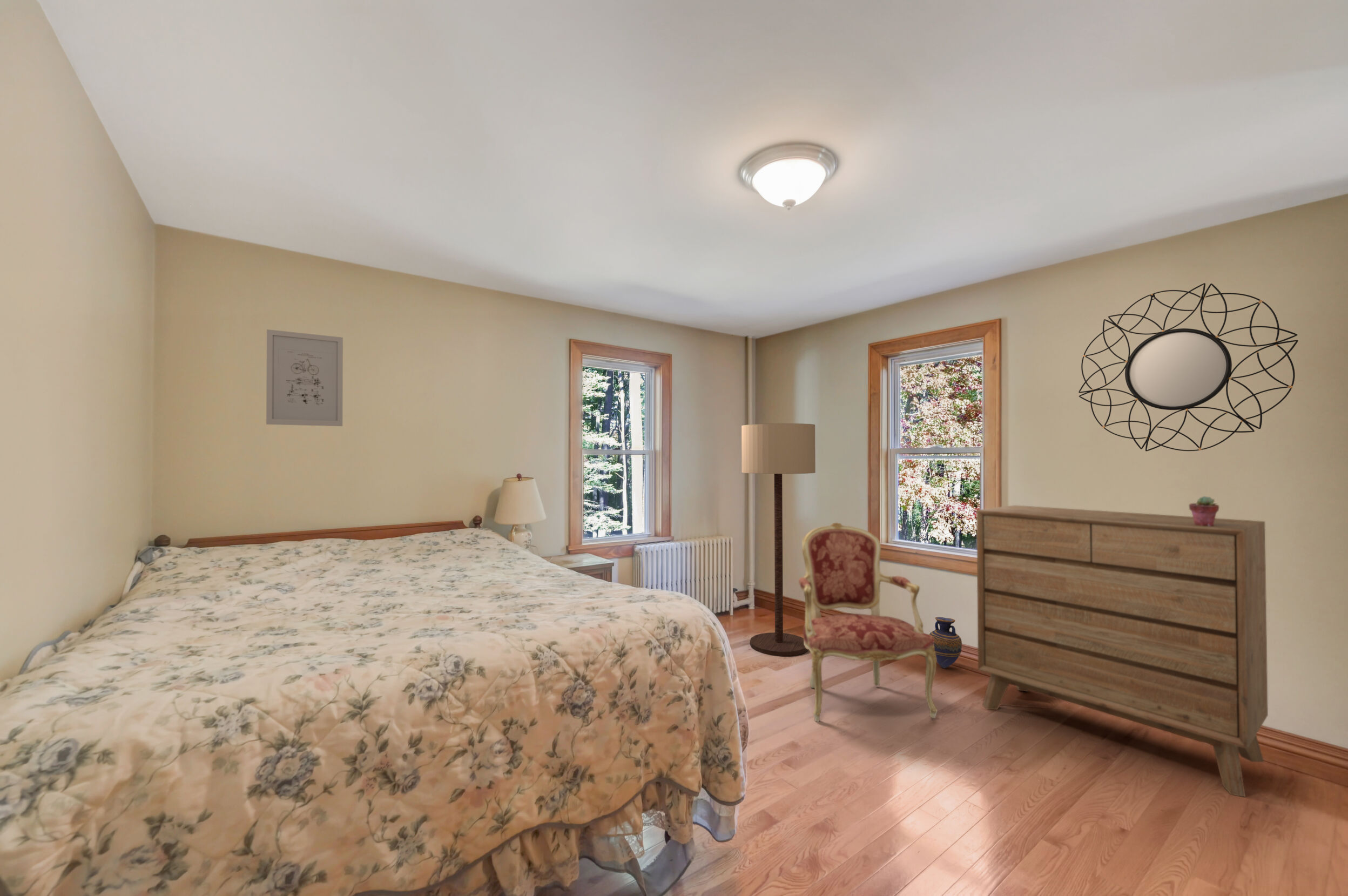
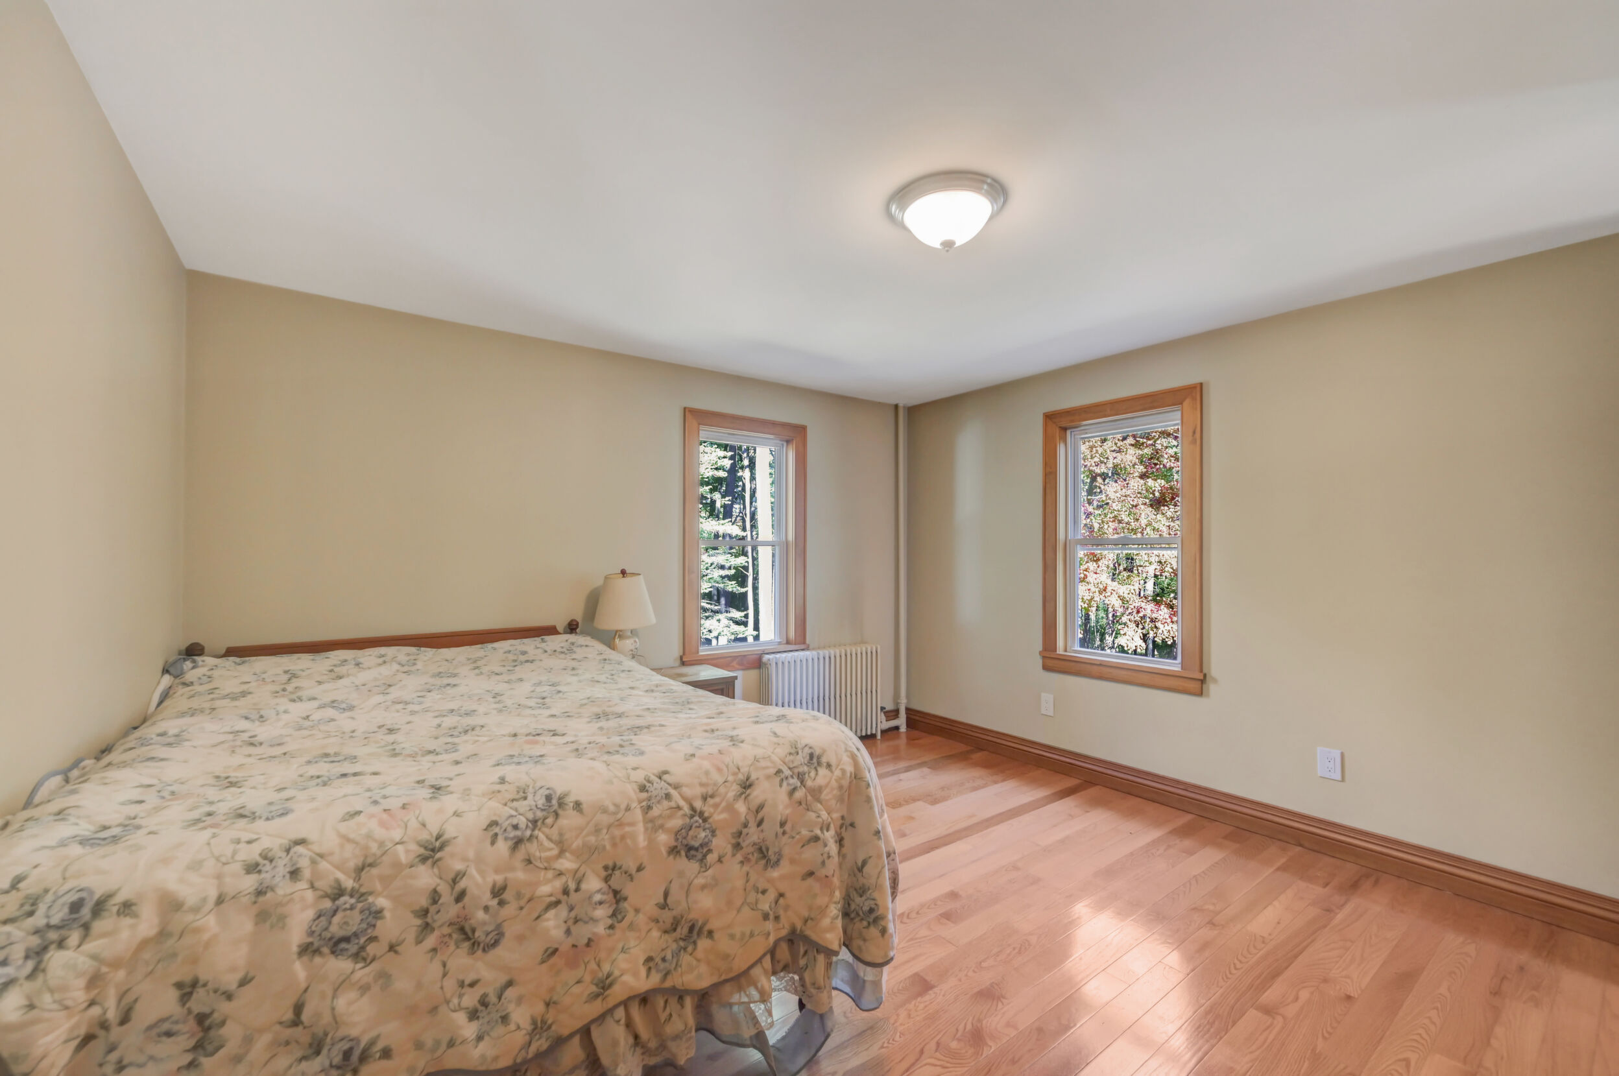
- home mirror (1175, 369)
- dresser (1108, 623)
- armchair (854, 614)
- potted succulent (1204, 510)
- vase (945, 643)
- floor lamp (778, 535)
- wall art (306, 379)
